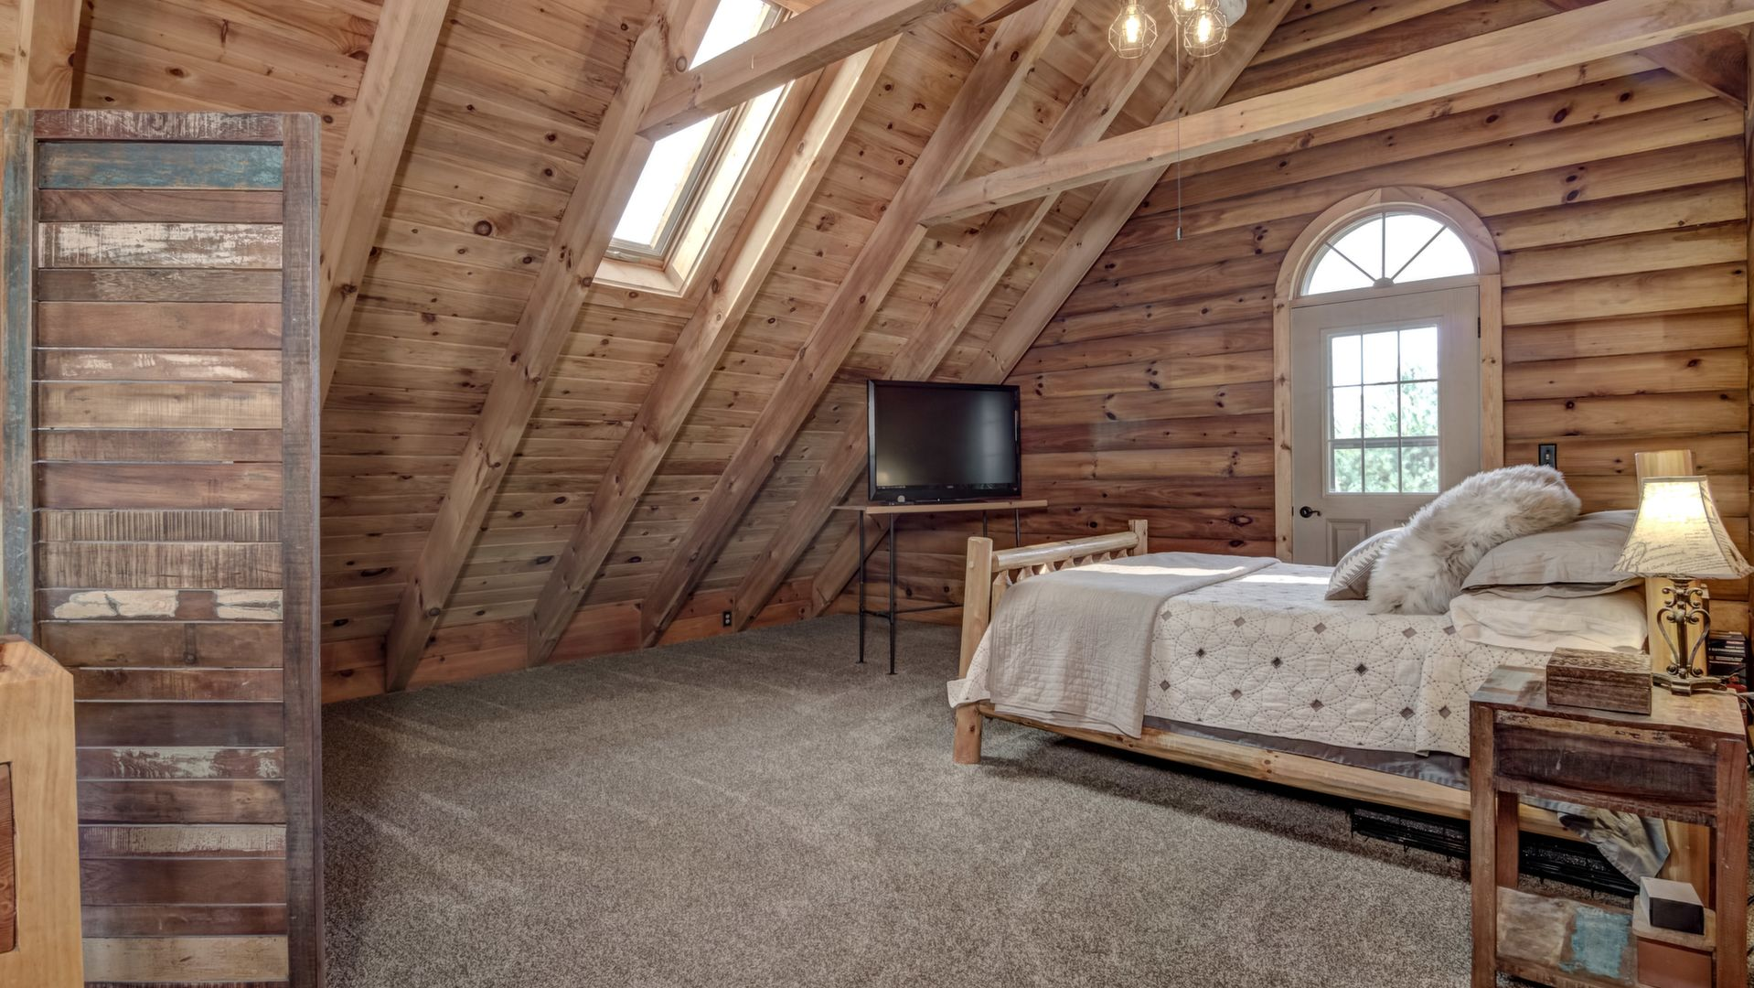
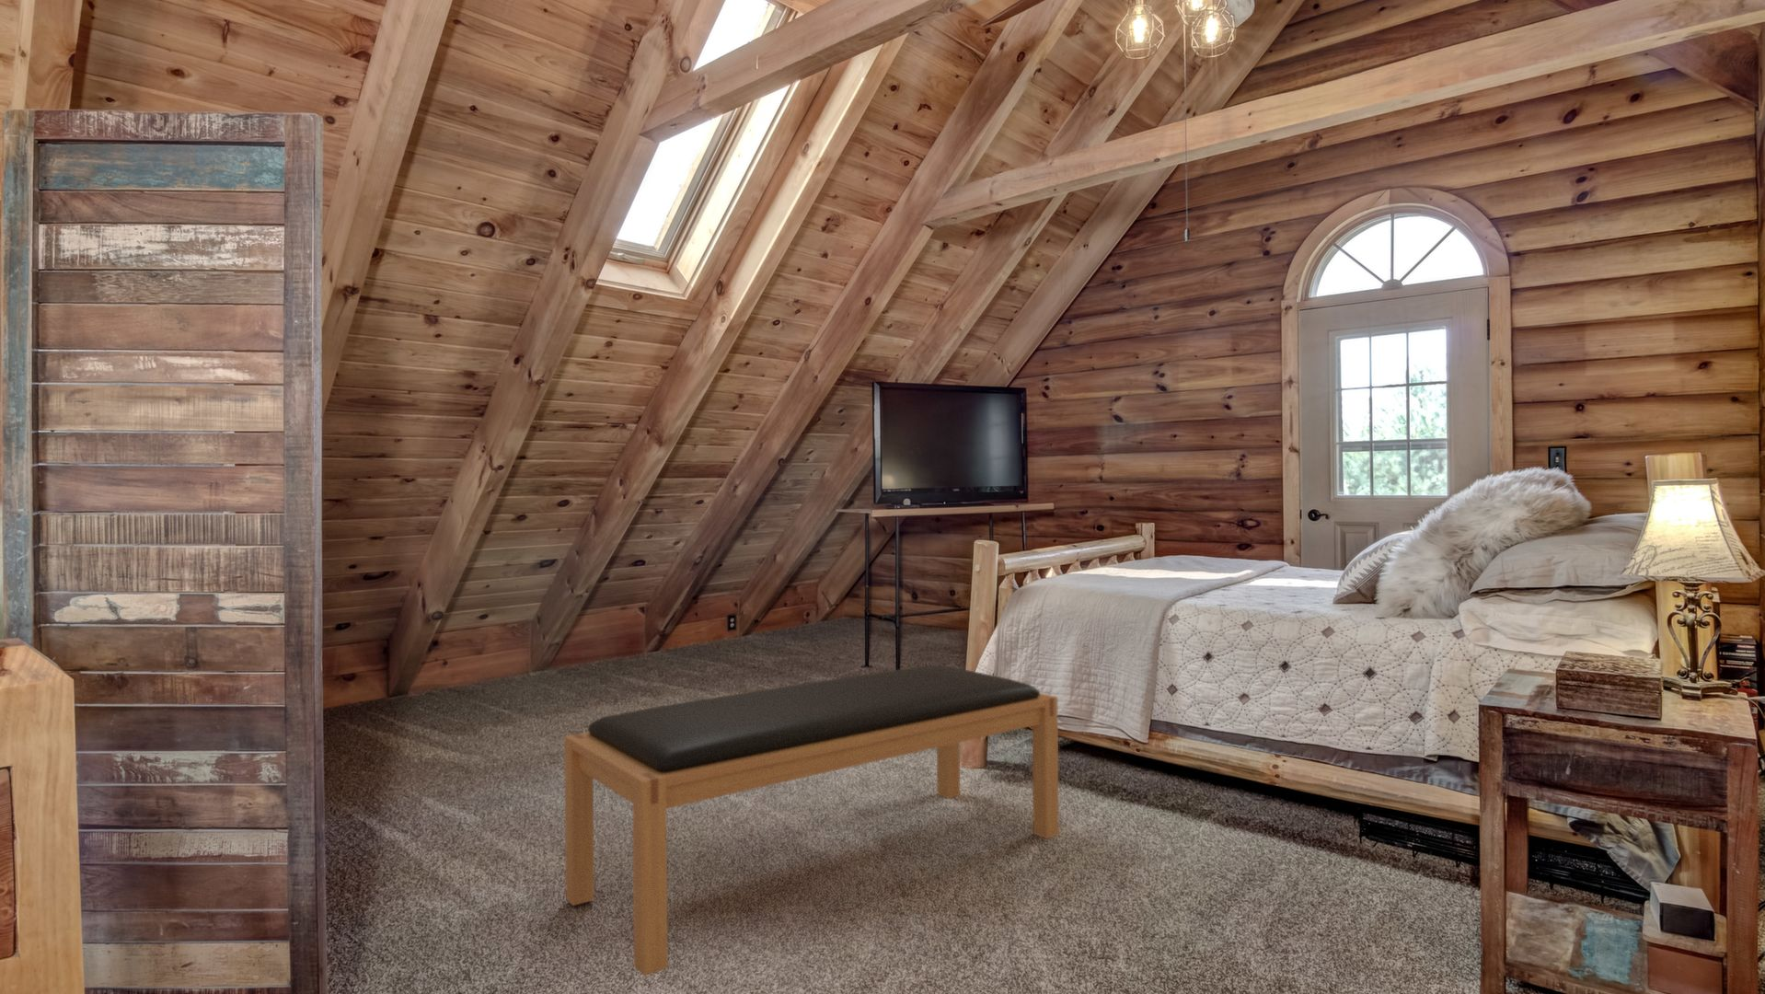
+ bench (829, 771)
